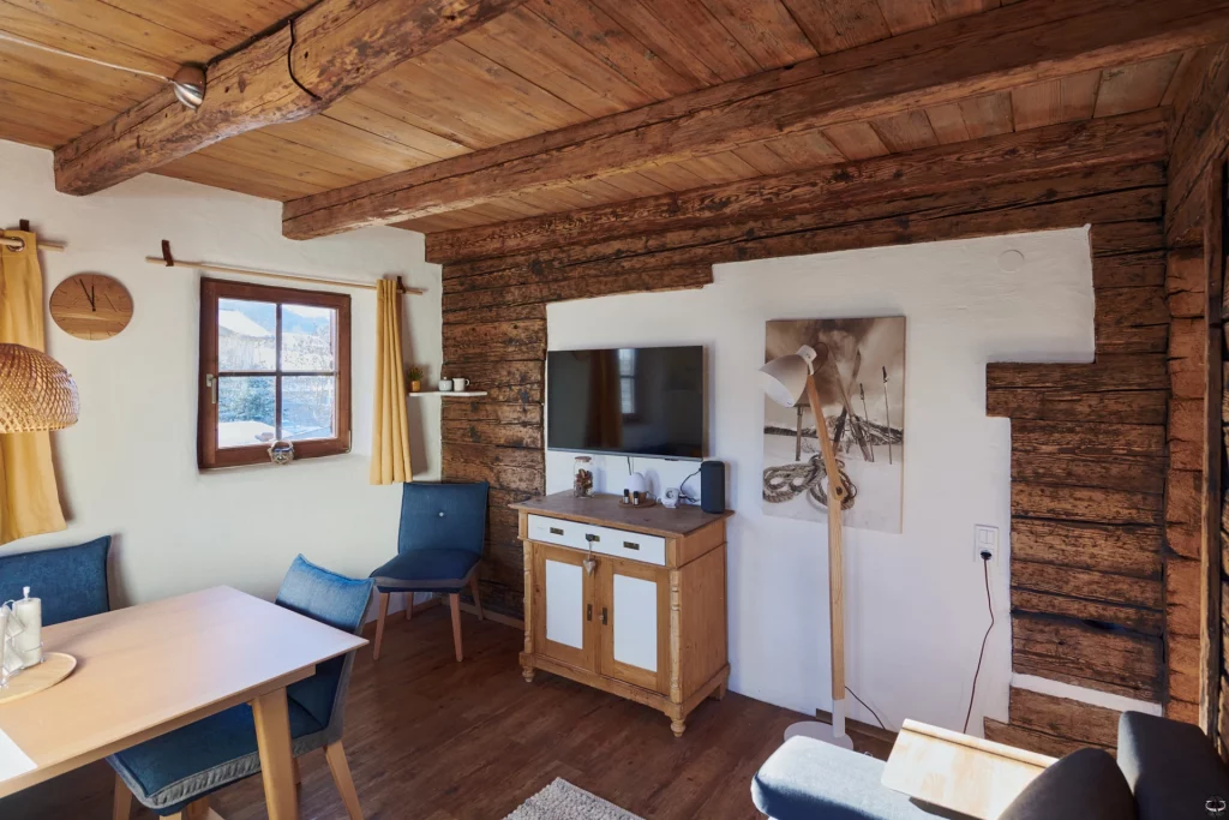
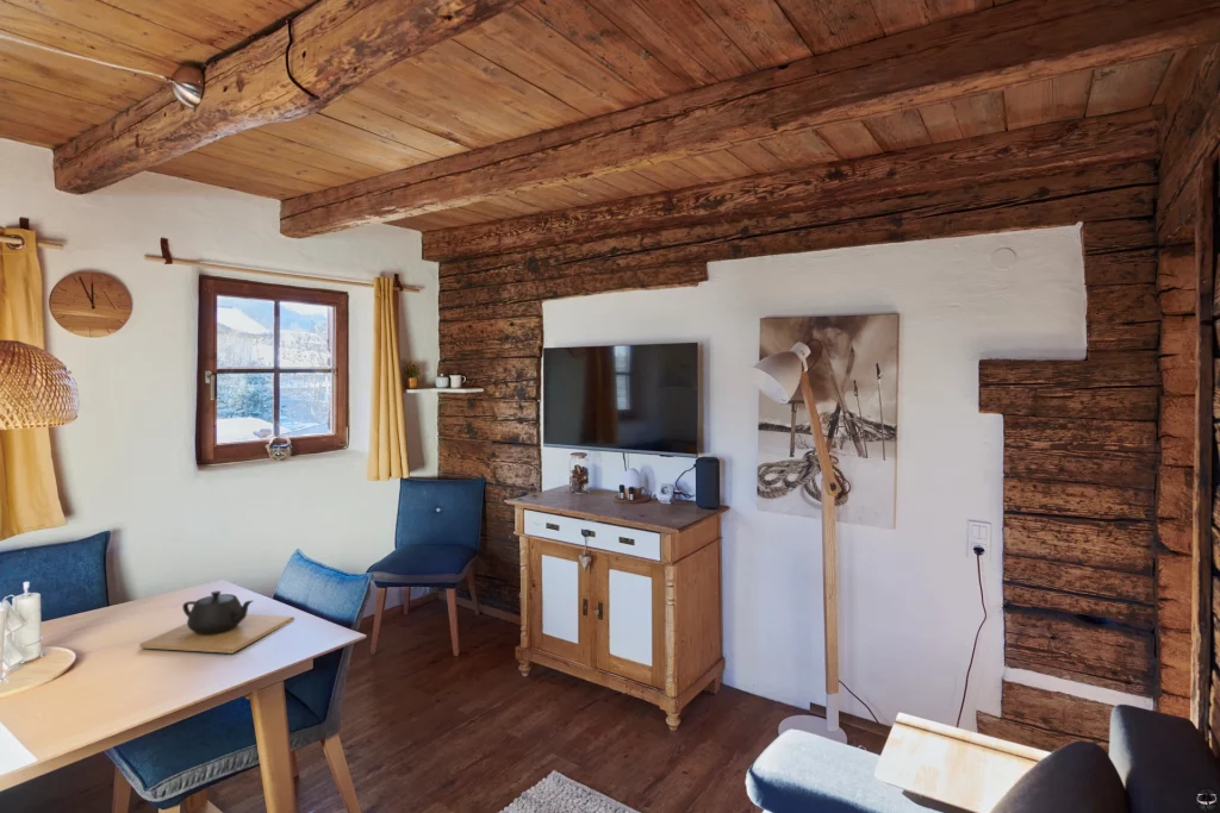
+ teapot (220, 612)
